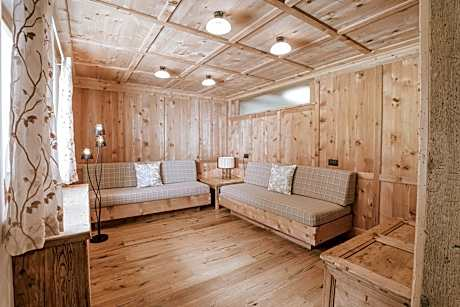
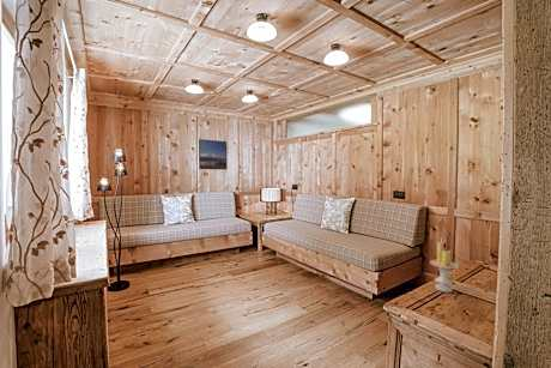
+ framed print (213, 155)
+ candle (443, 265)
